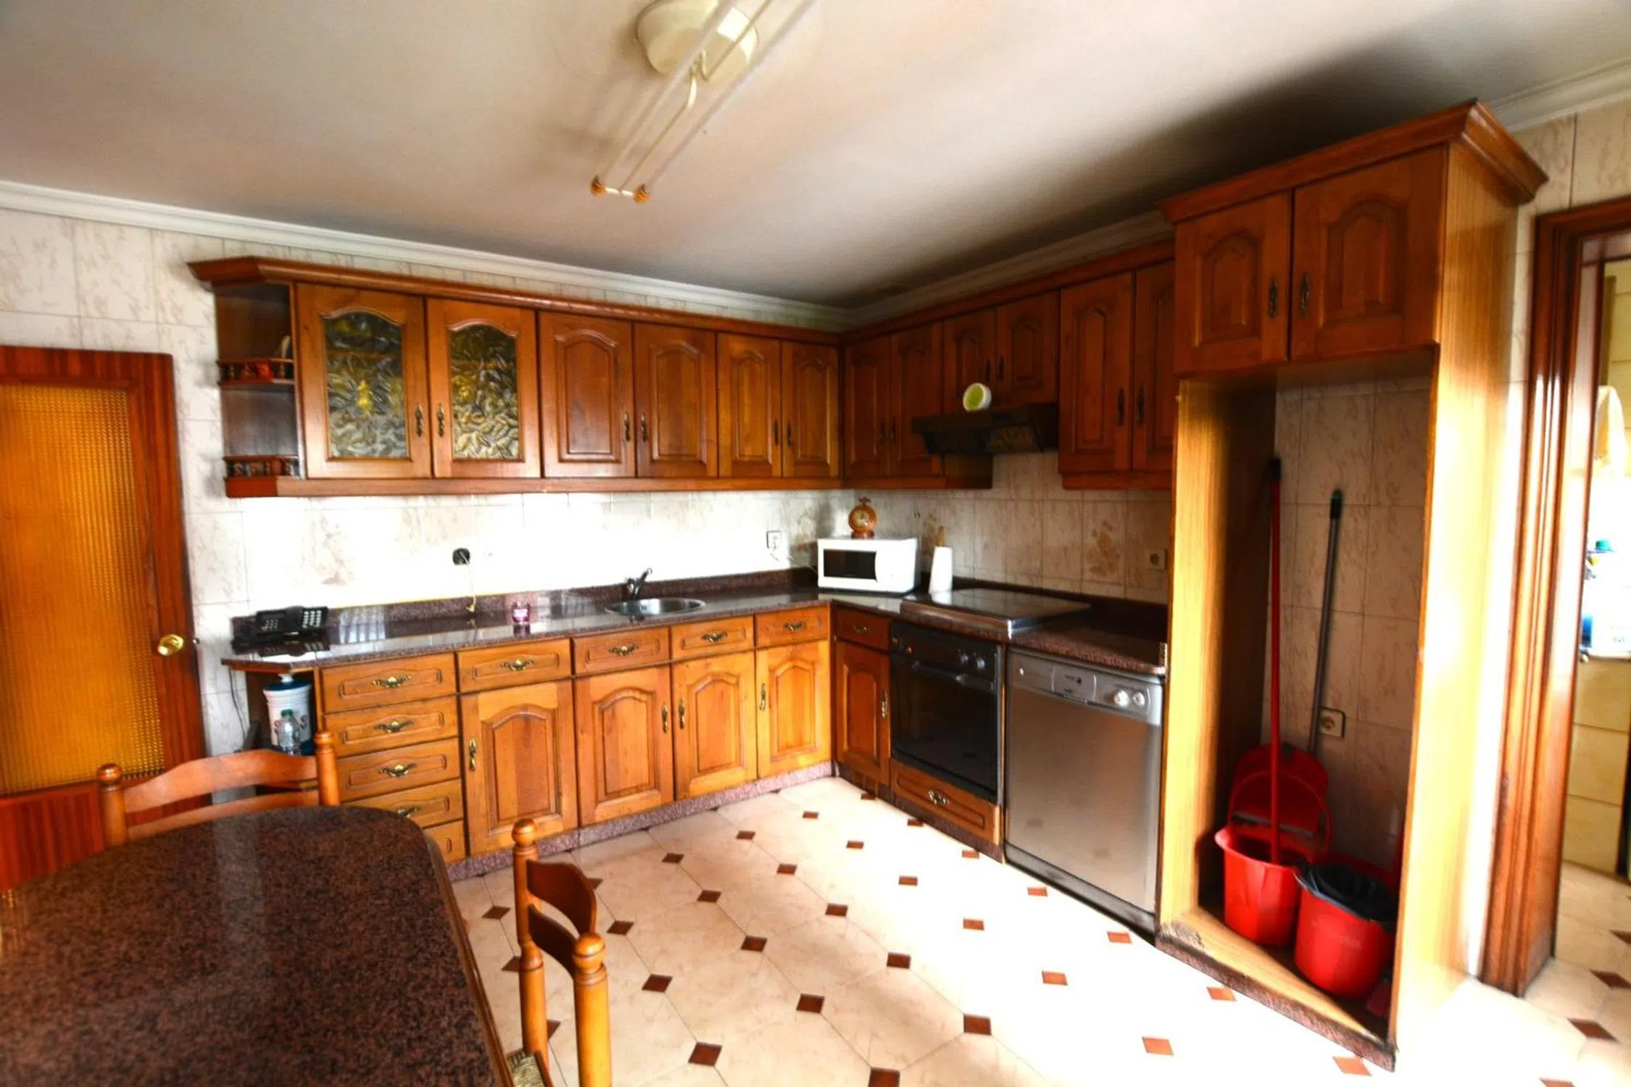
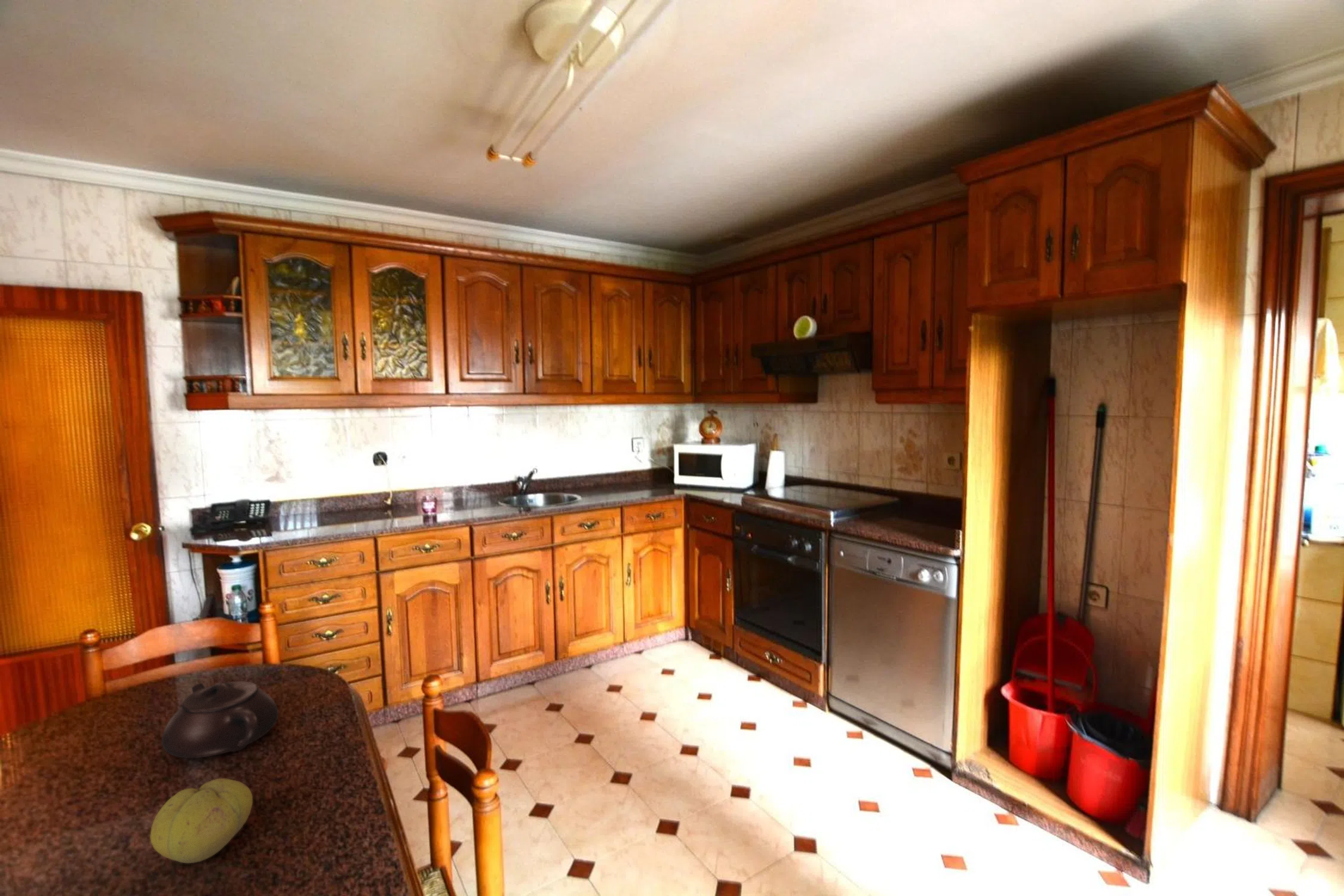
+ fruit (203, 820)
+ teapot (220, 713)
